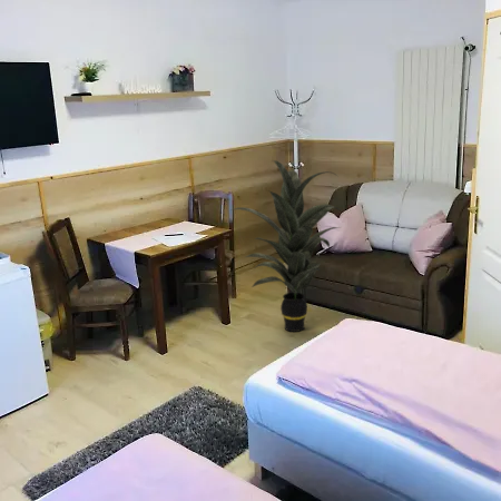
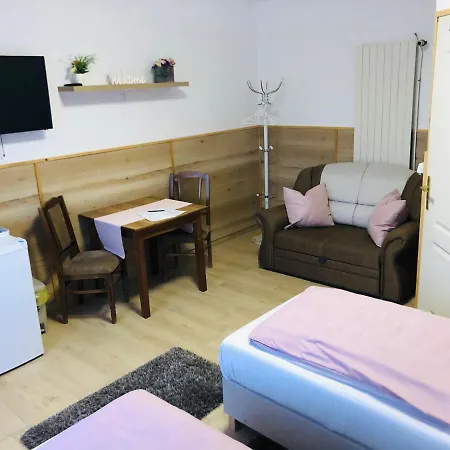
- indoor plant (291, 246)
